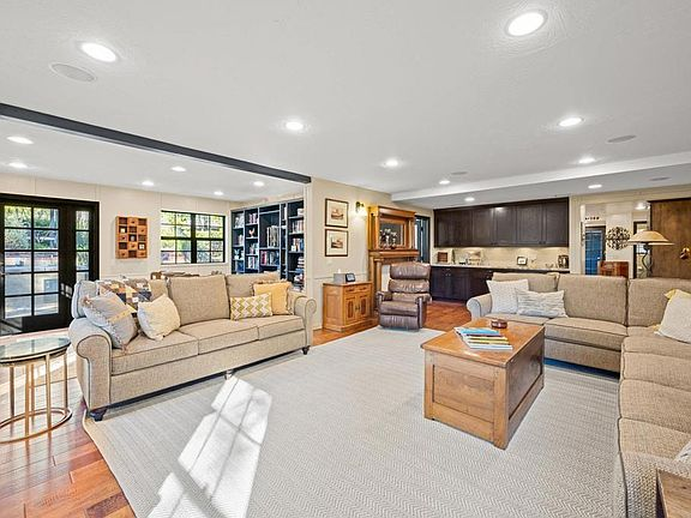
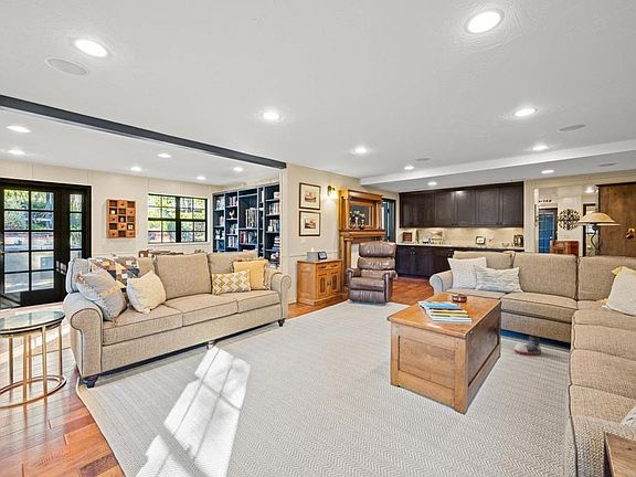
+ shoe (528, 344)
